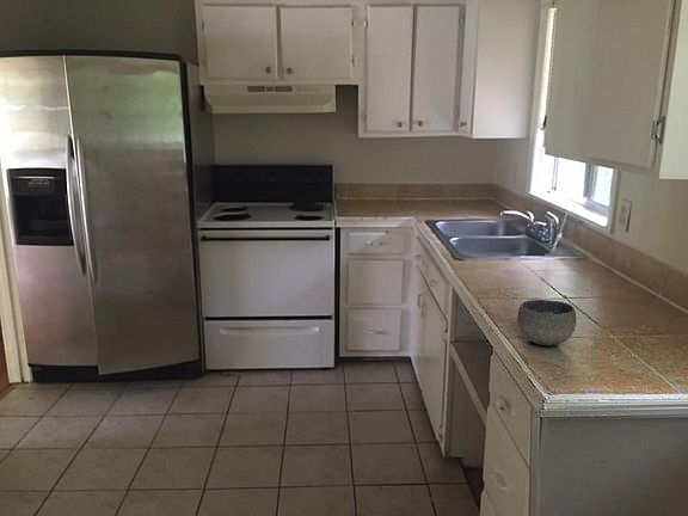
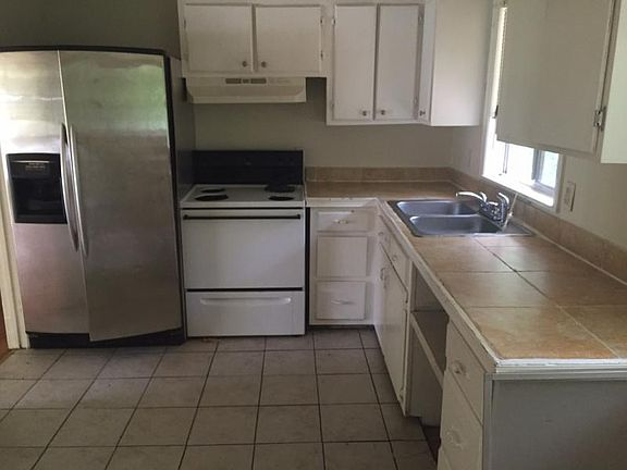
- bowl (545, 324)
